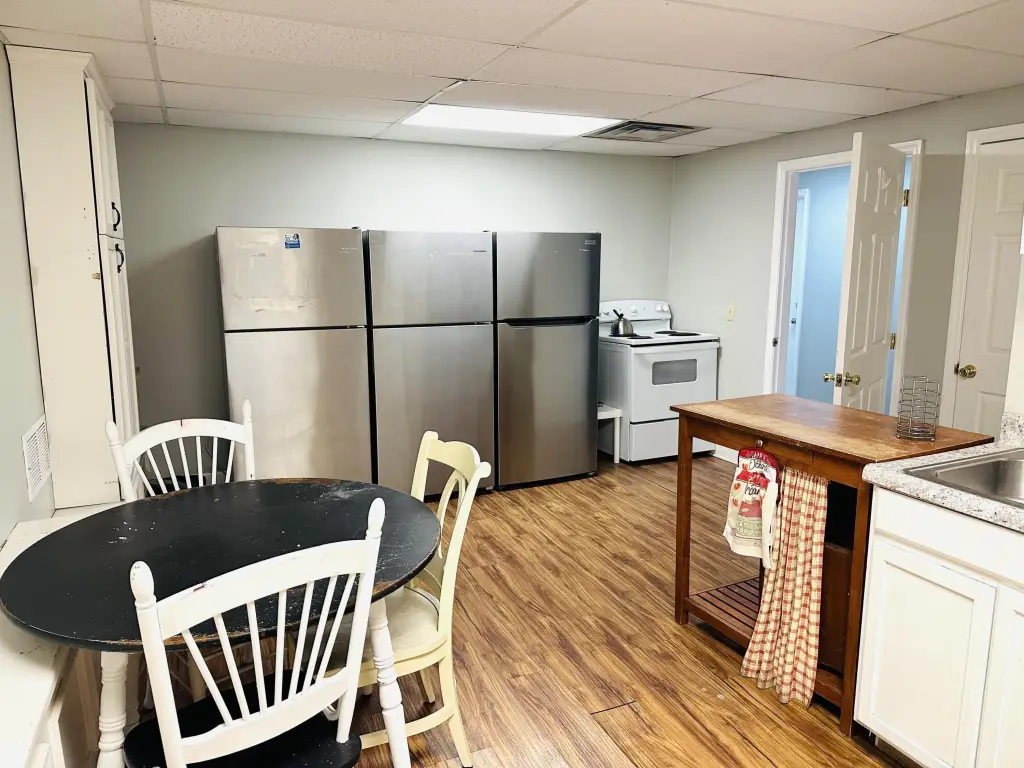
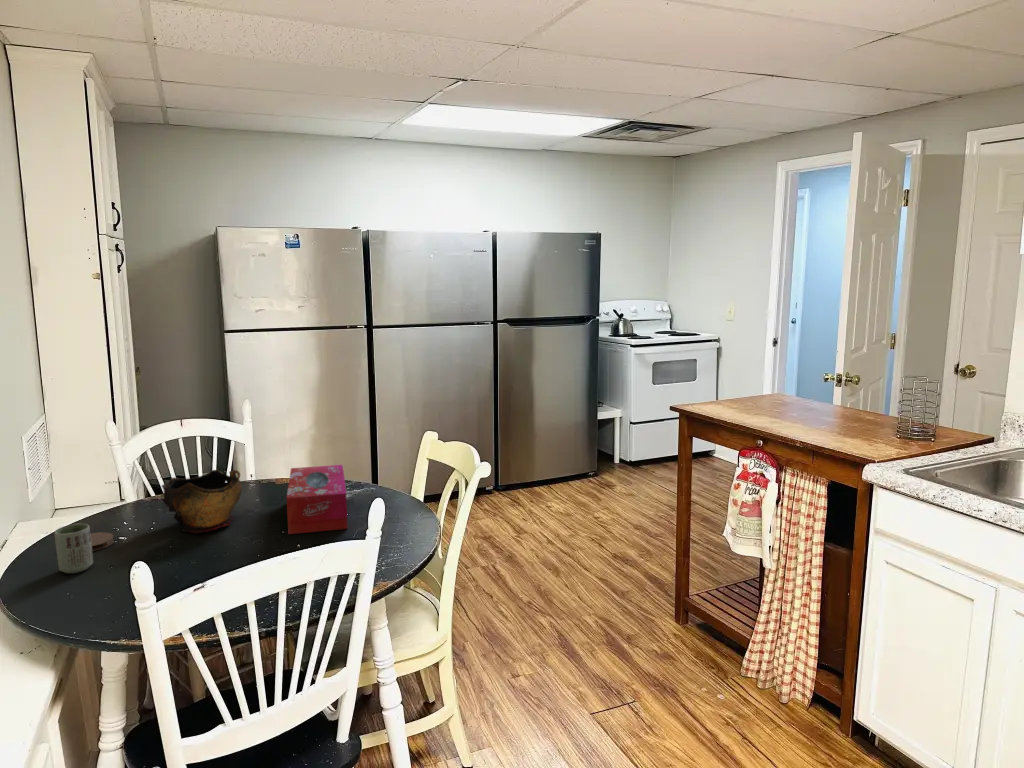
+ cup (74, 548)
+ tissue box (317, 496)
+ coaster (91, 542)
+ decorative bowl (202, 497)
